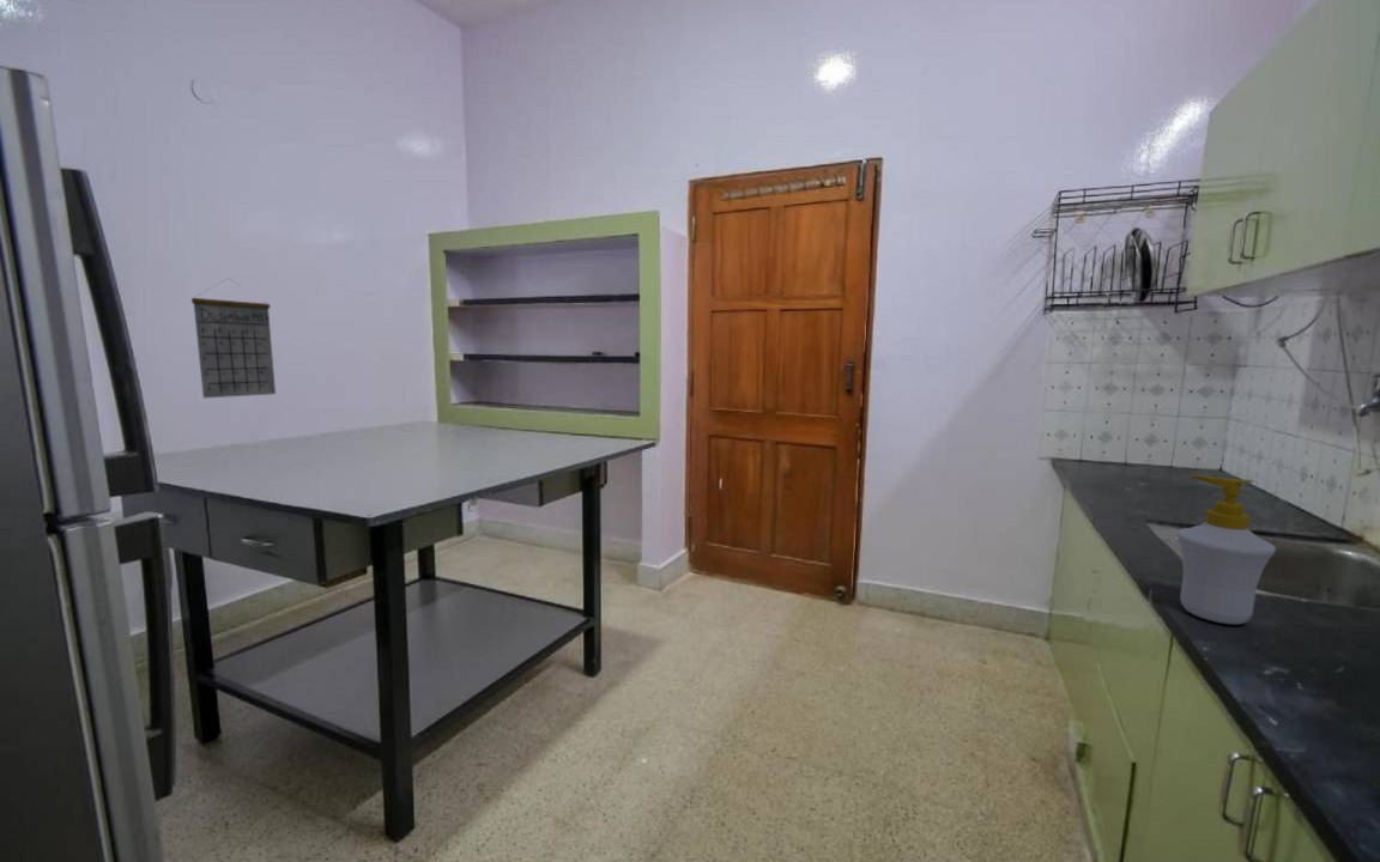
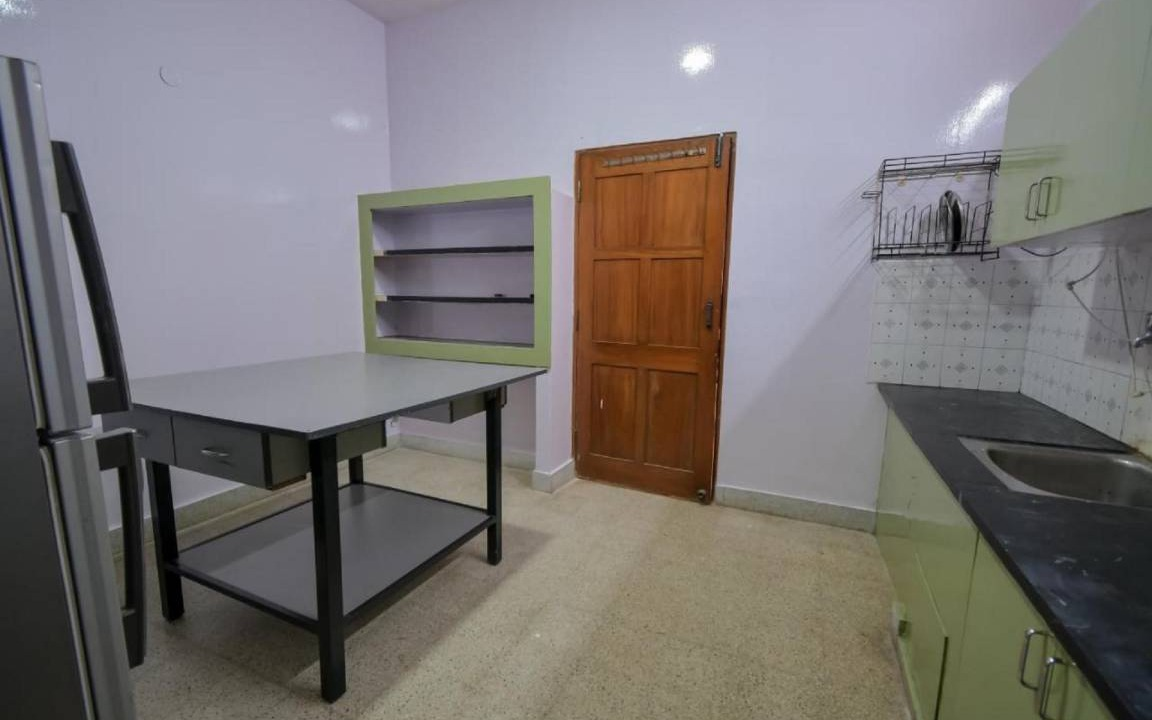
- soap bottle (1223, 547)
- calendar (235, 338)
